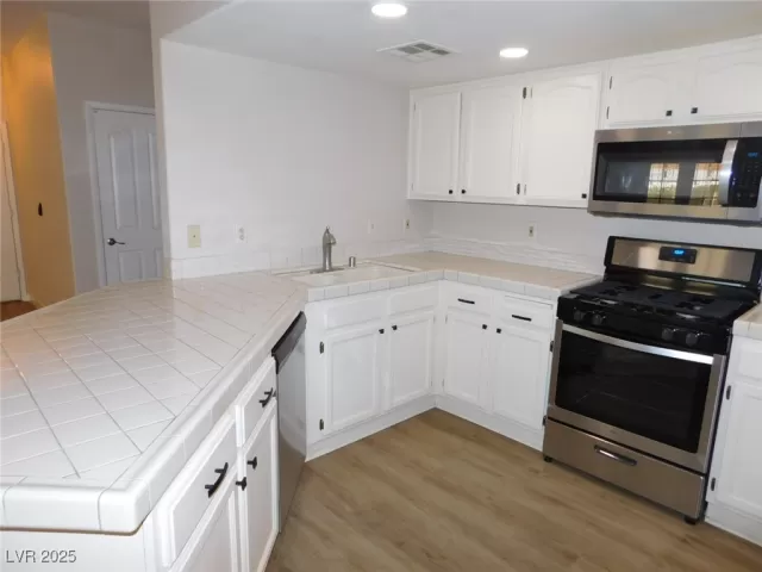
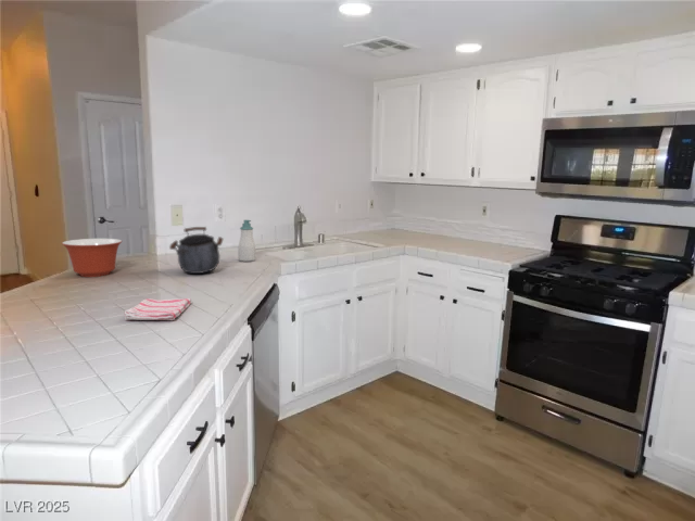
+ dish towel (160, 306)
+ kettle (197, 249)
+ soap bottle (247, 240)
+ mixing bowl (93, 257)
